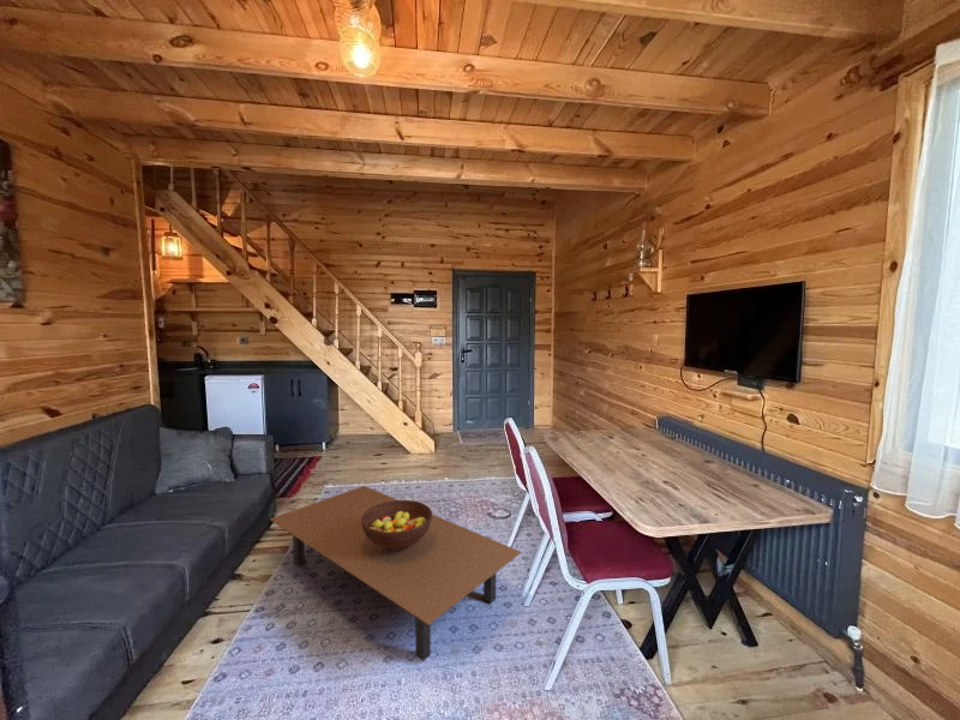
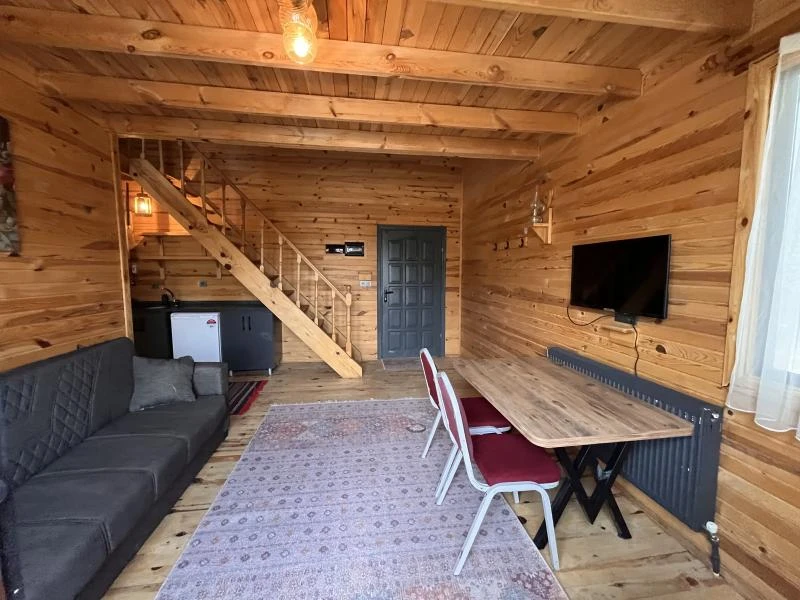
- coffee table (386, 557)
- fruit bowl (397, 529)
